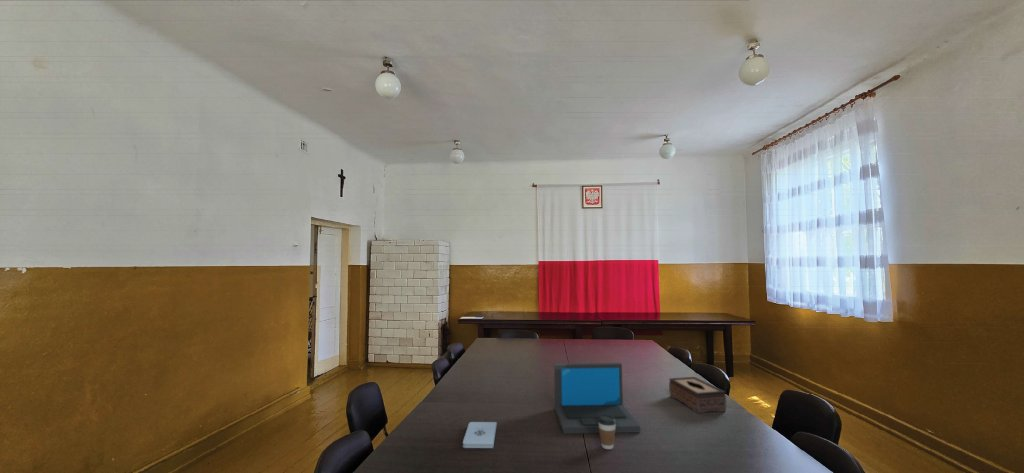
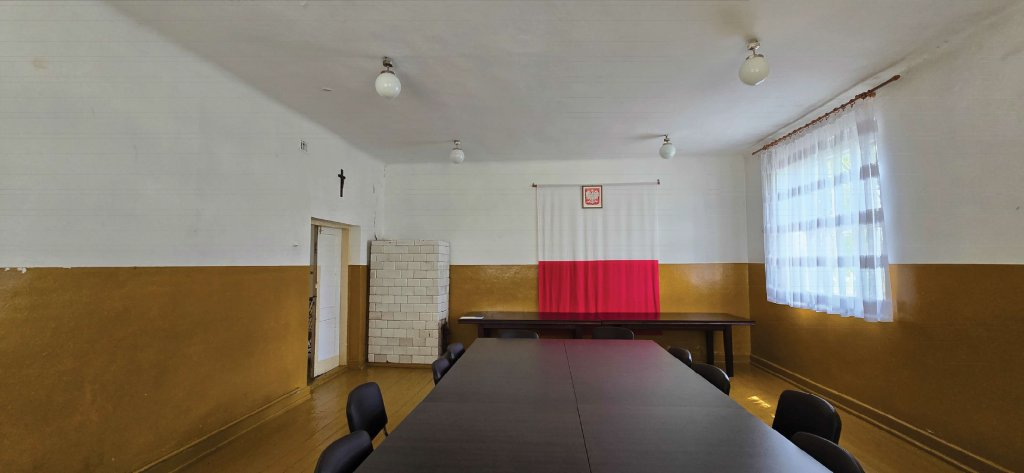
- tissue box (696, 393)
- coffee cup (607, 432)
- notepad (480, 434)
- laptop (594, 395)
